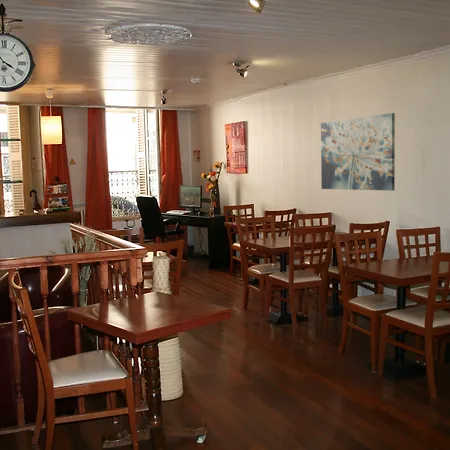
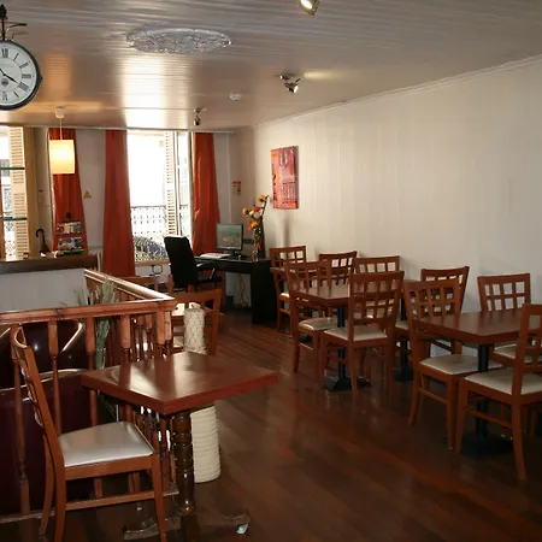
- wall art (354, 154)
